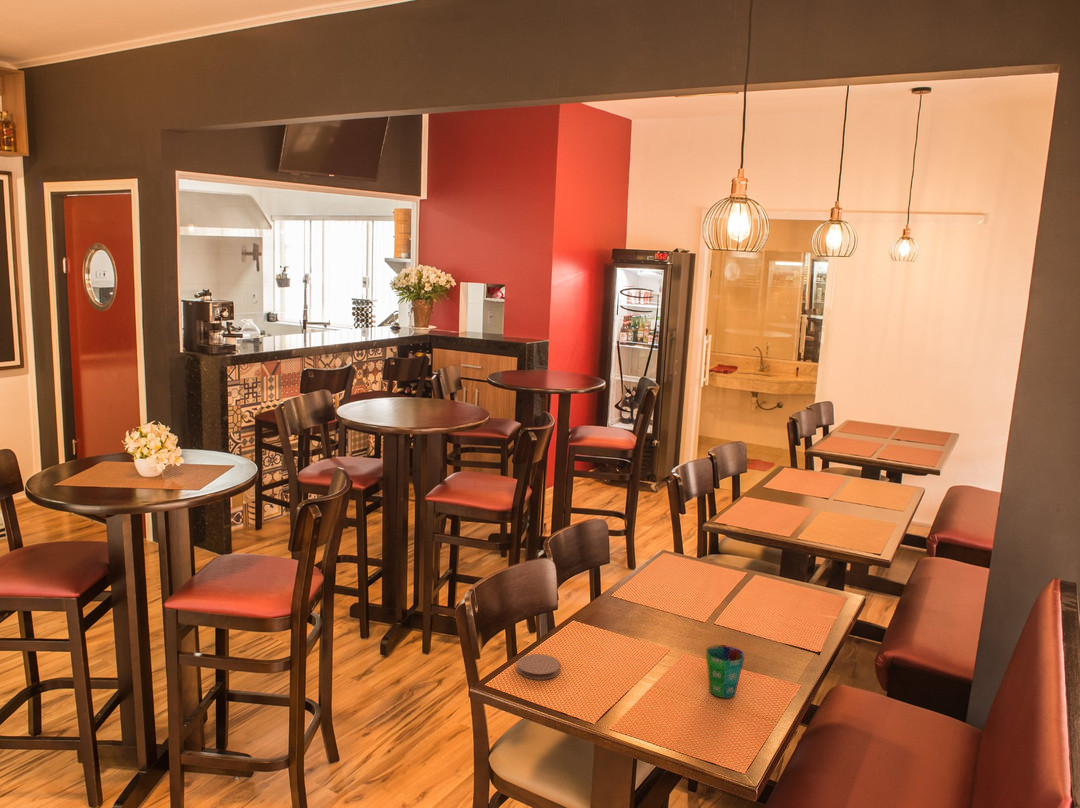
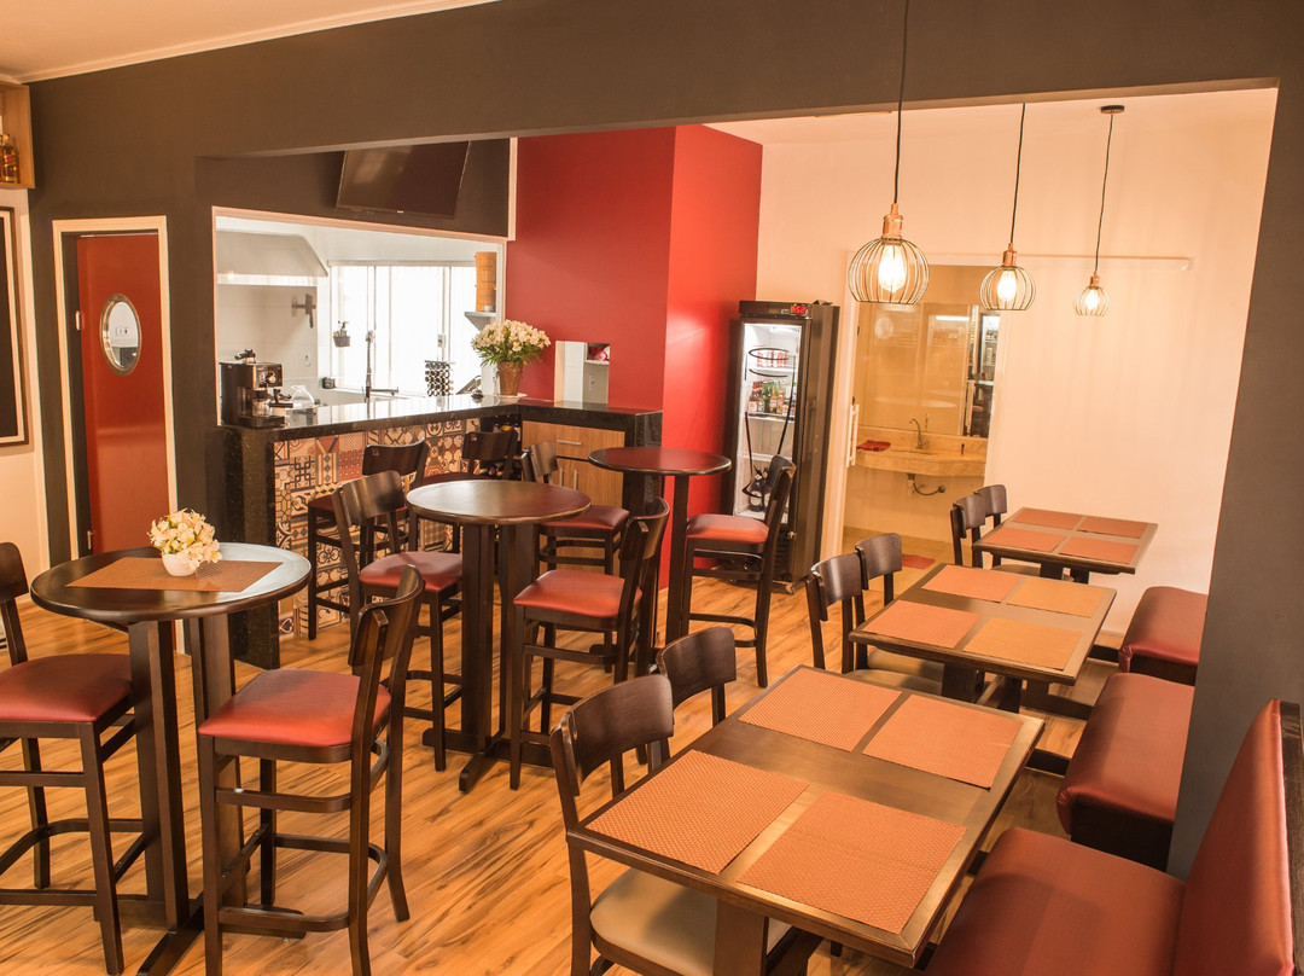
- cup (724, 670)
- coaster (538, 666)
